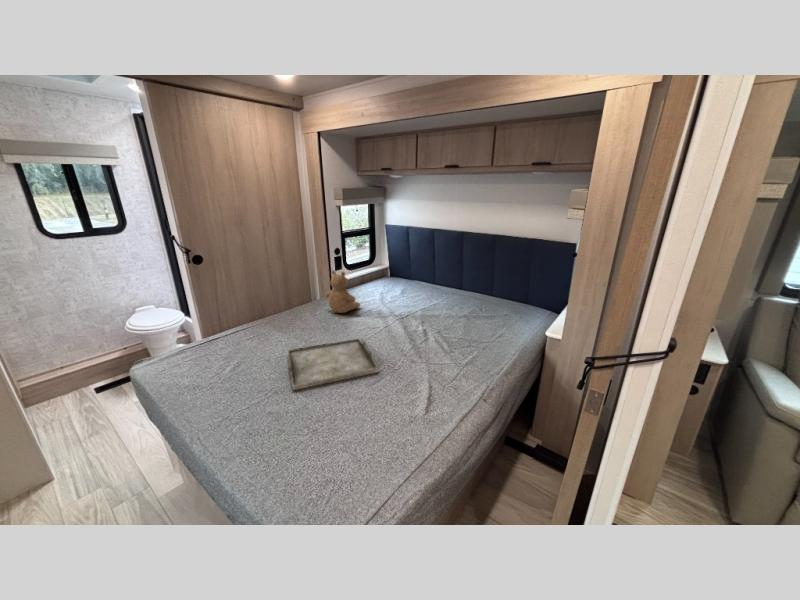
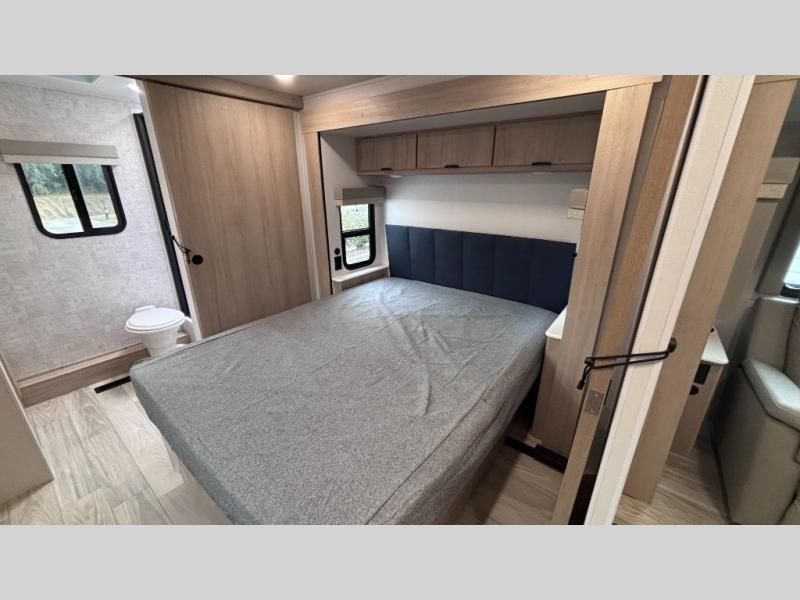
- teddy bear (343, 290)
- serving tray (330, 357)
